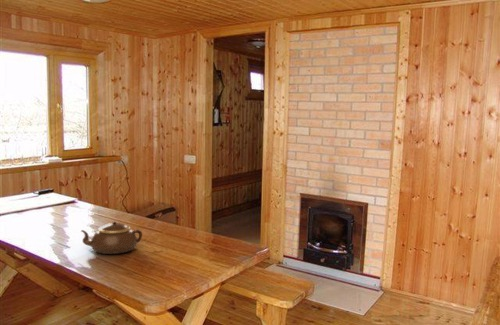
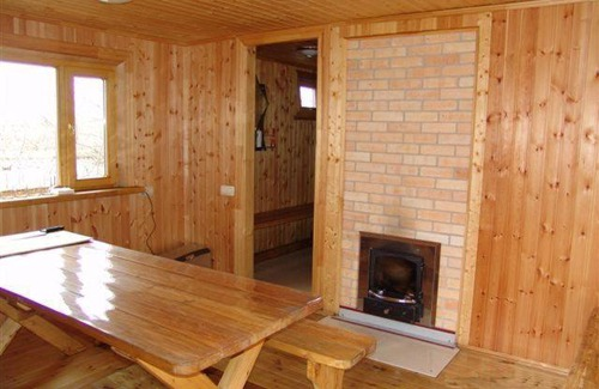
- teapot (113, 236)
